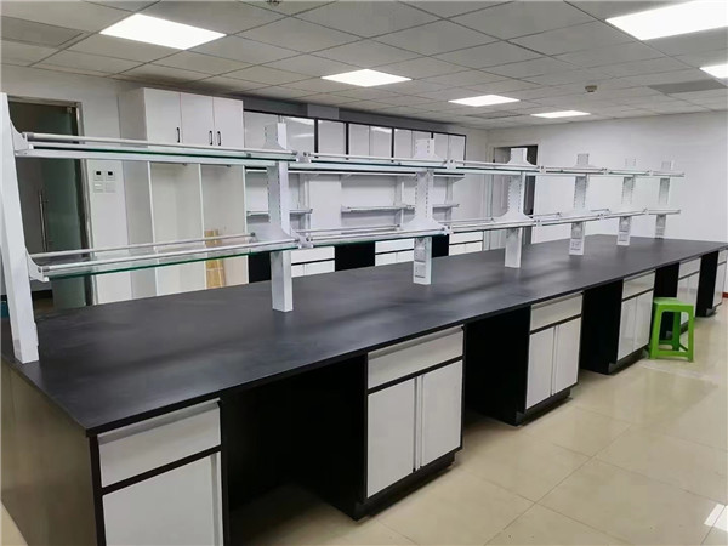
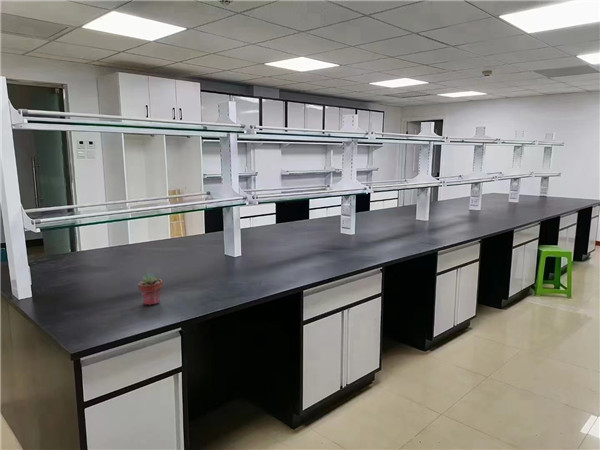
+ potted succulent (150, 288)
